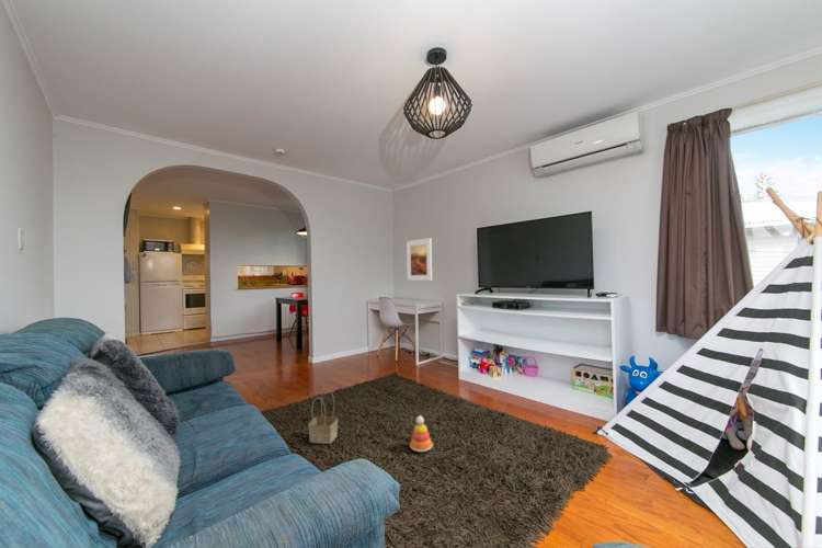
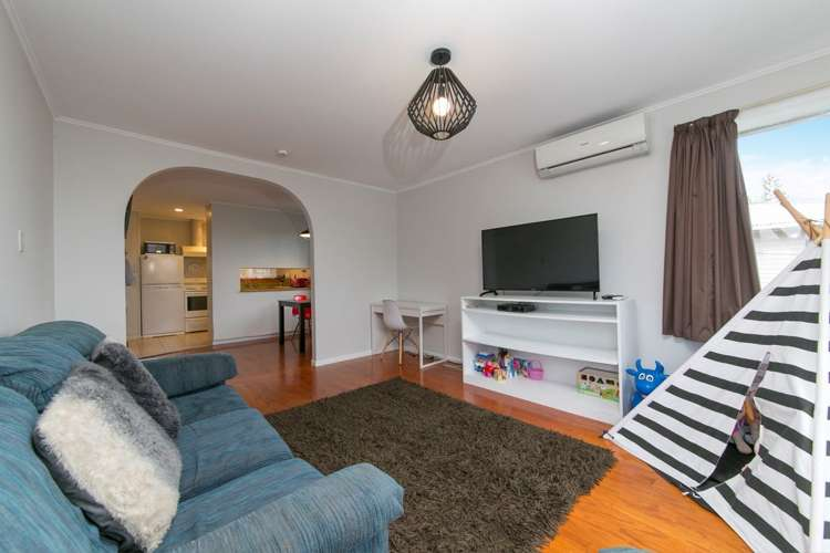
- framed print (419, 260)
- stacking toy (421, 432)
- basket (323, 416)
